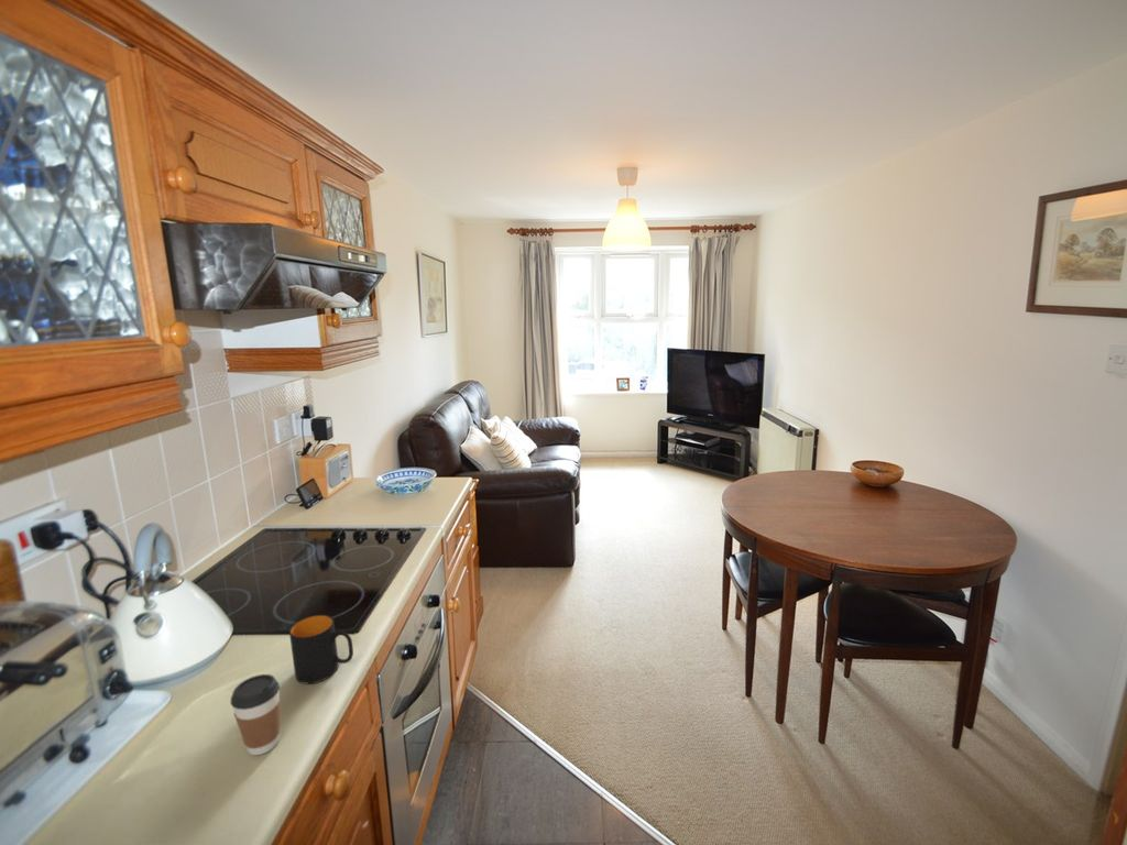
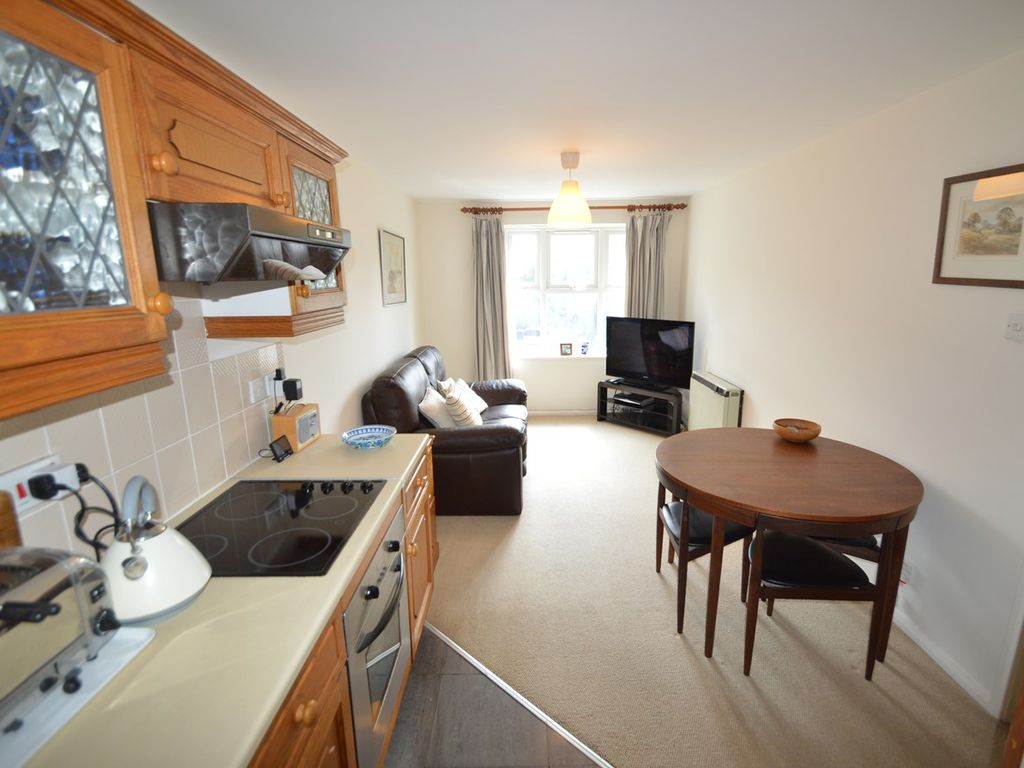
- mug (324, 648)
- coffee cup (259, 715)
